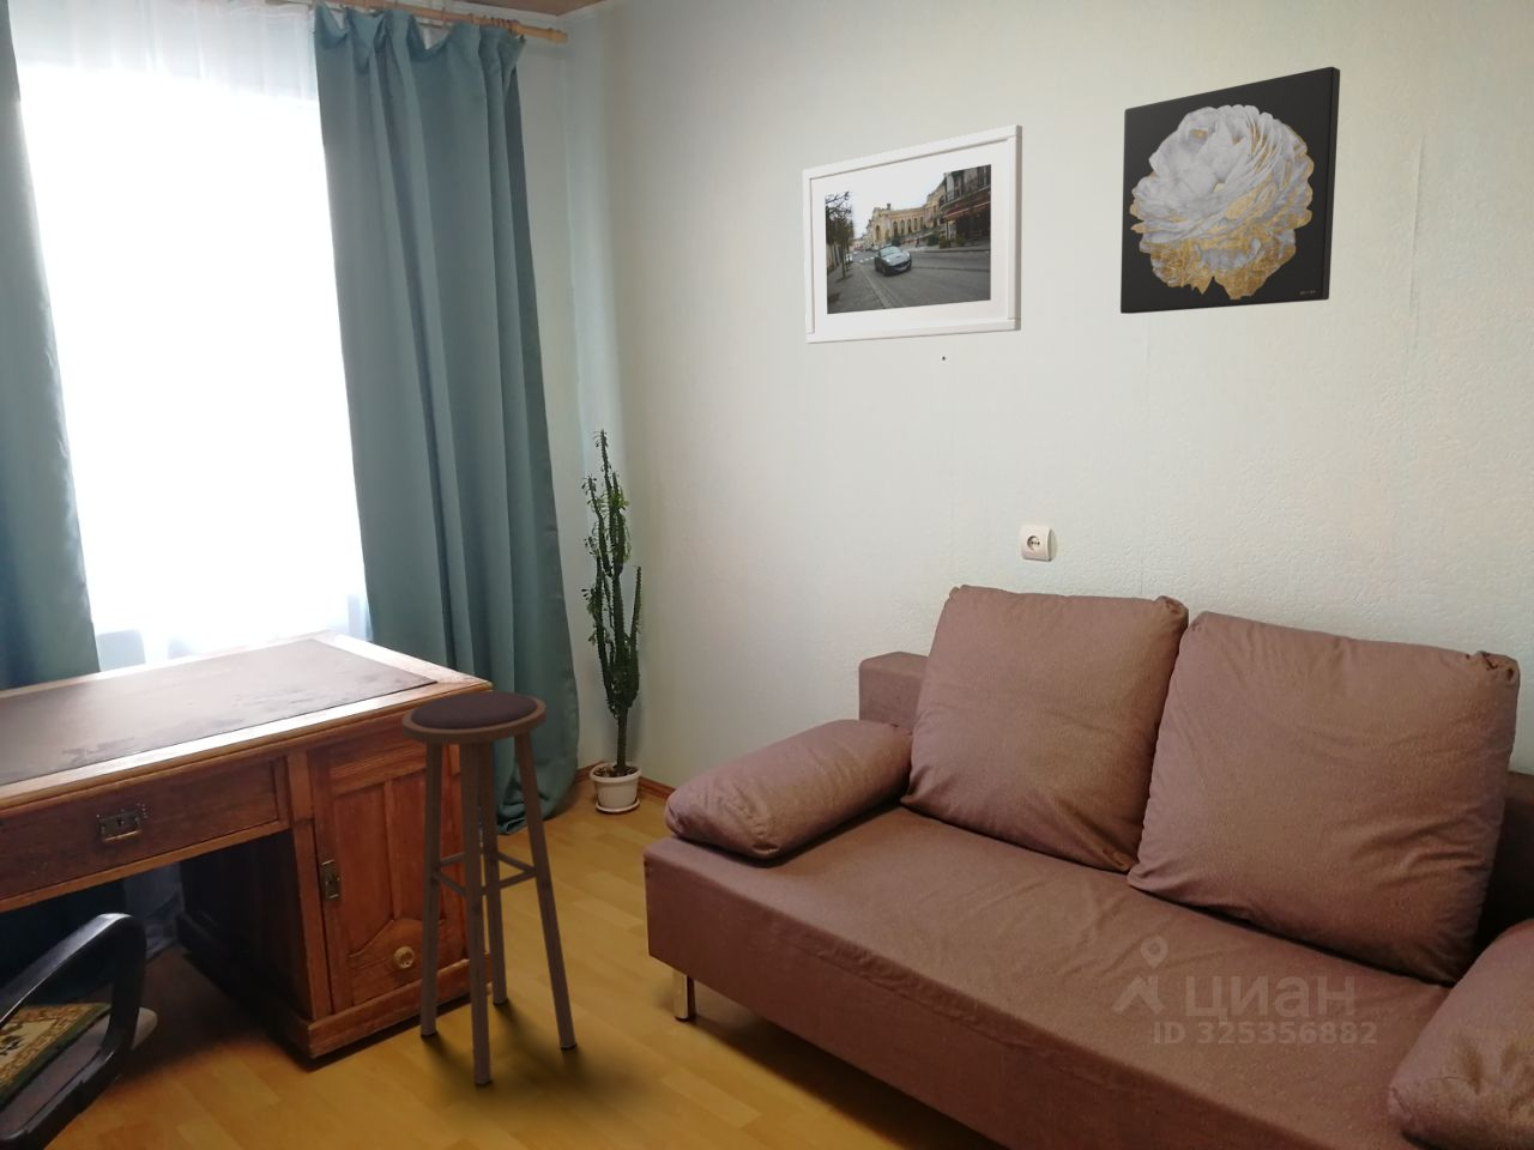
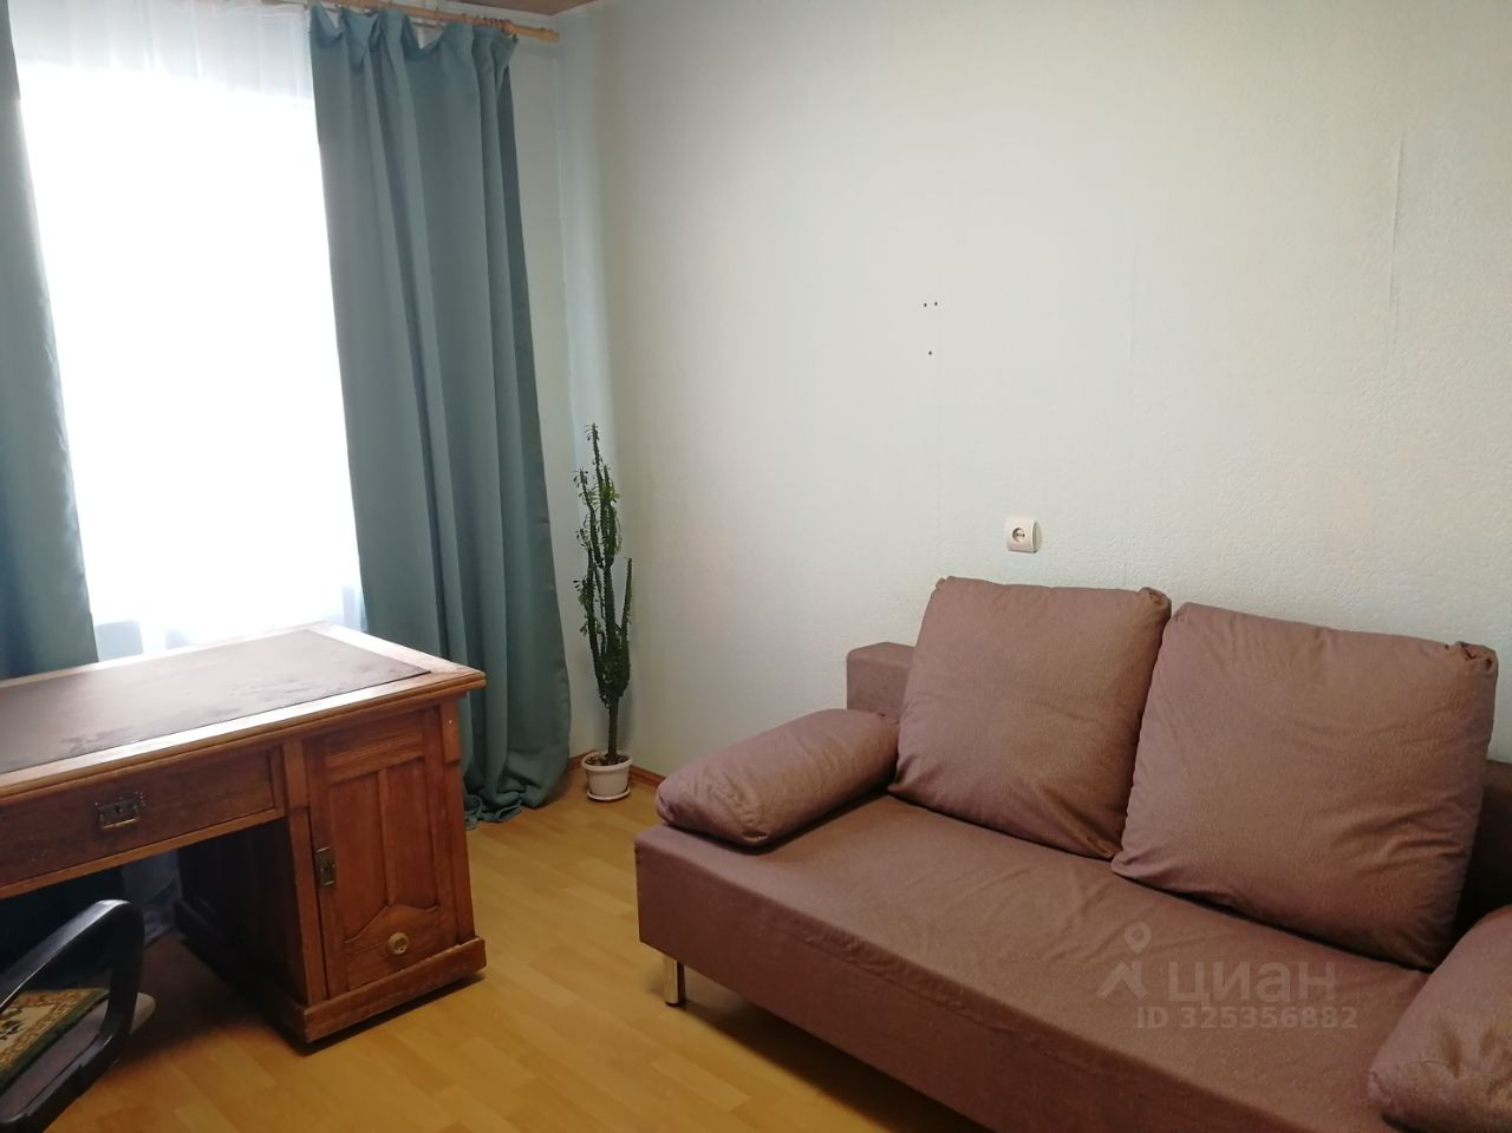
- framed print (903, 244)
- stool (484, 876)
- wall art (1222, 201)
